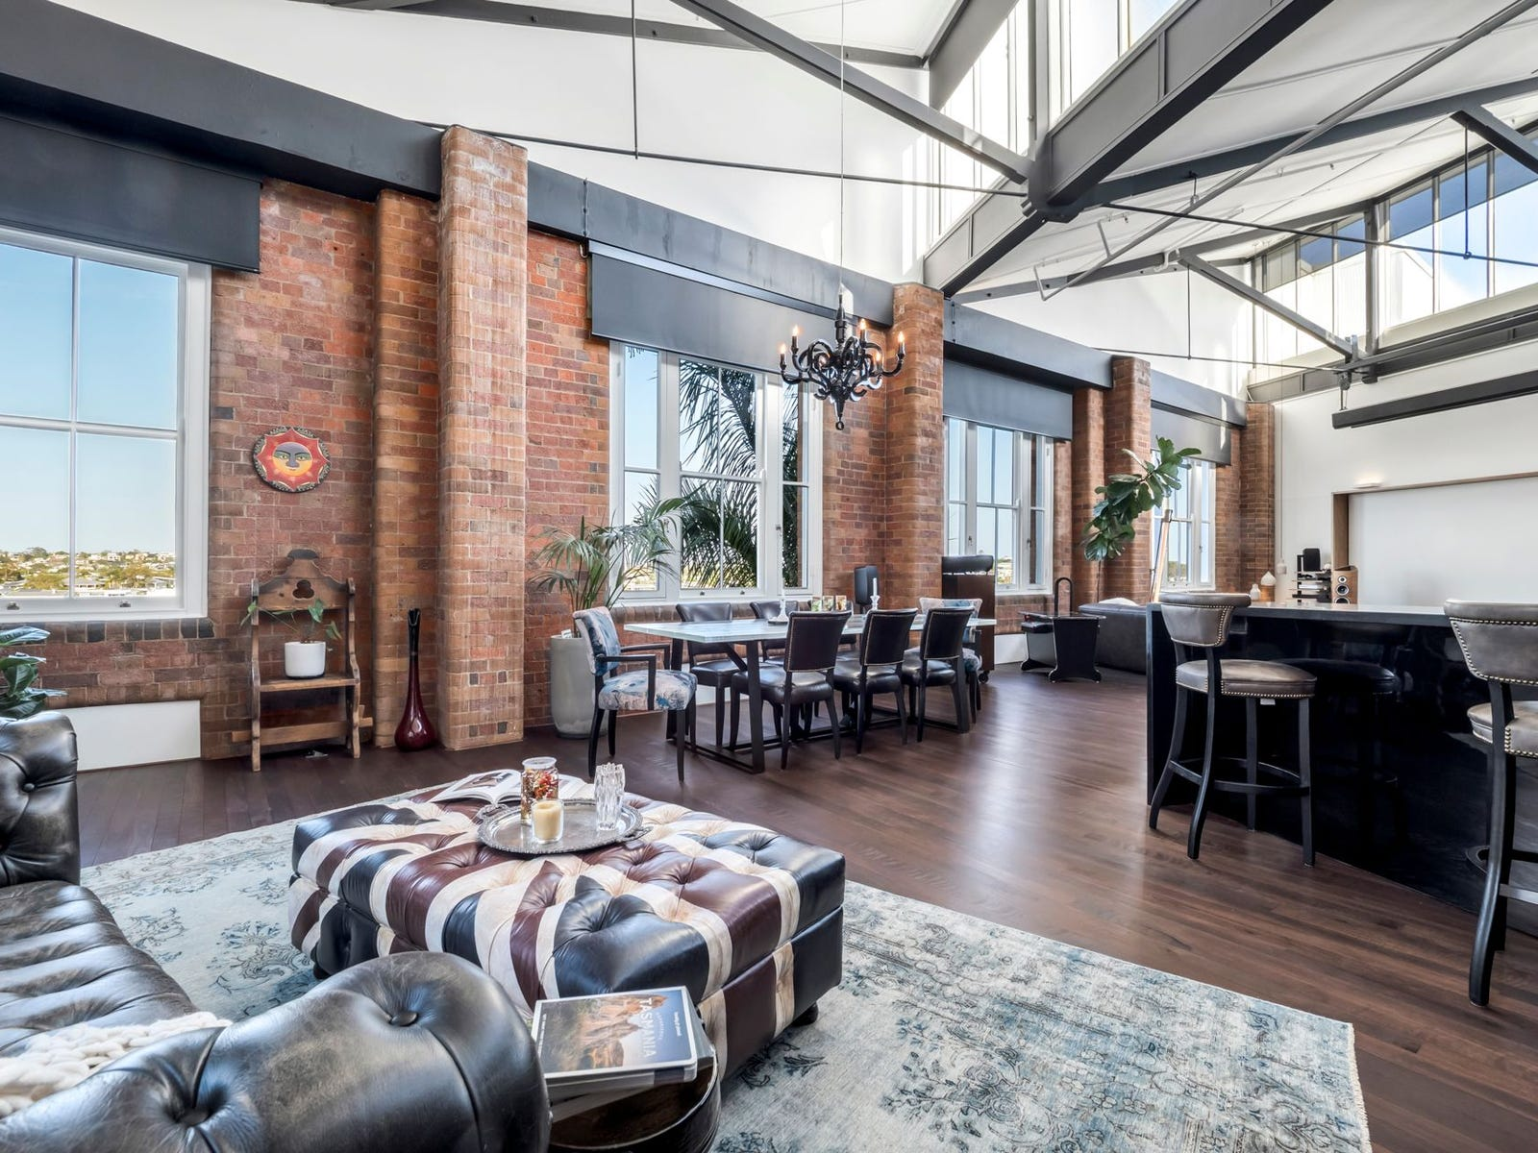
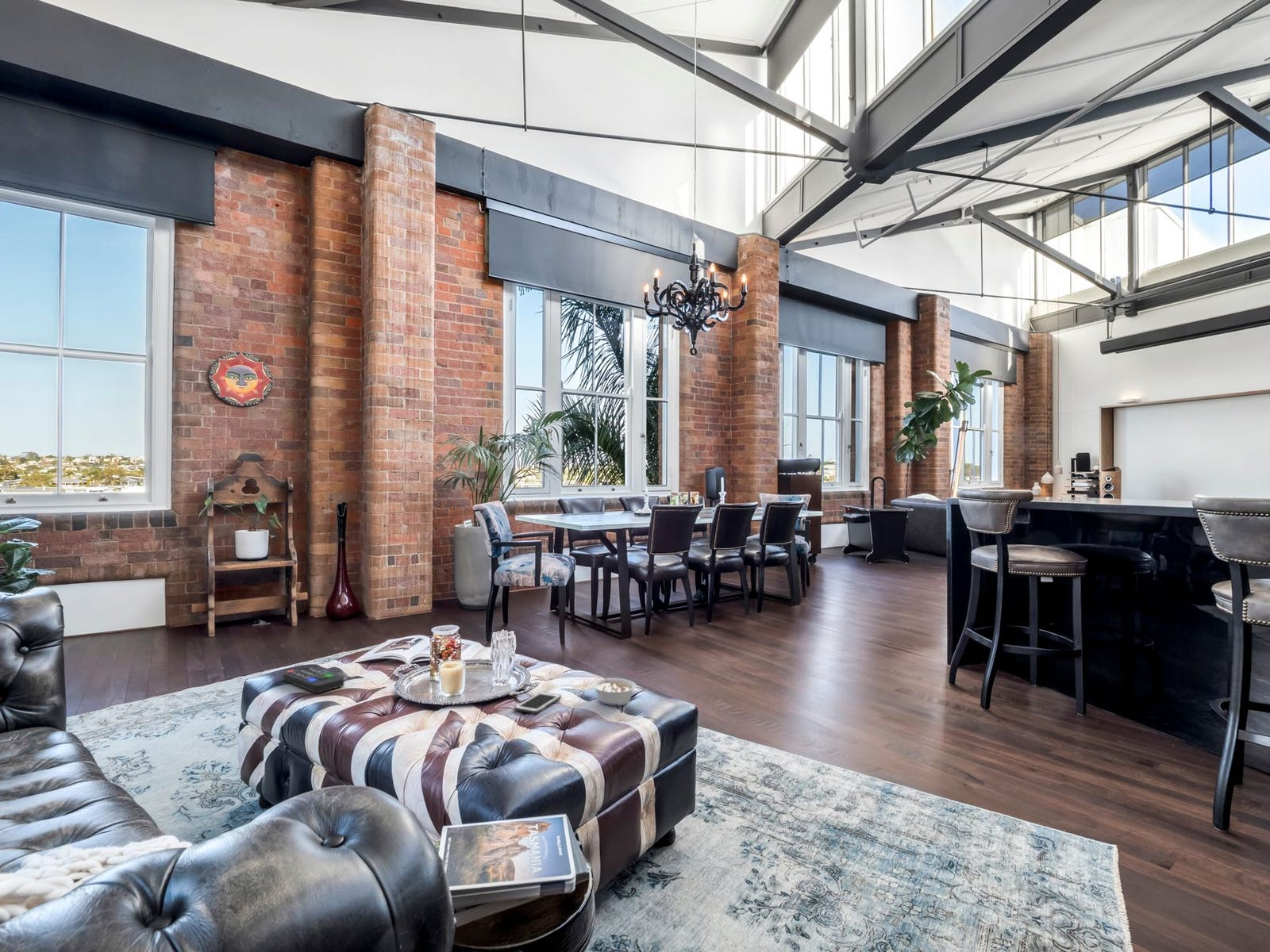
+ cell phone (538, 702)
+ legume (612, 690)
+ remote control (313, 678)
